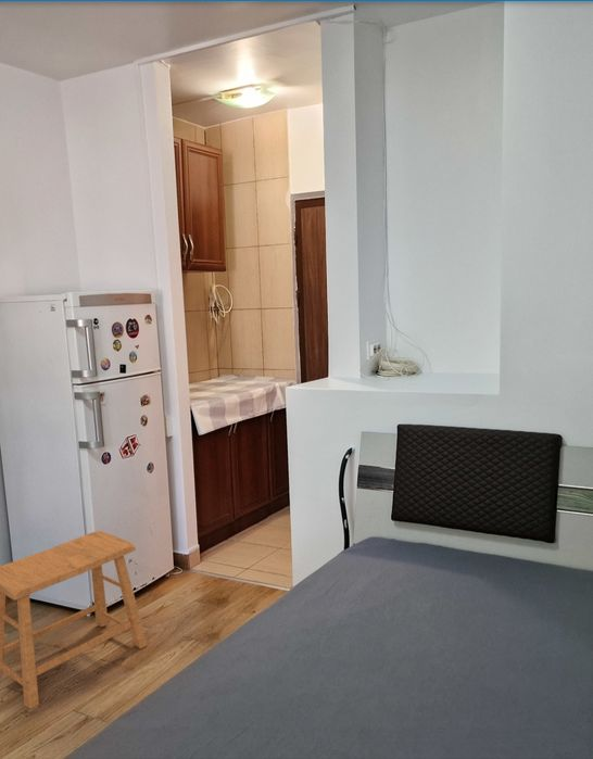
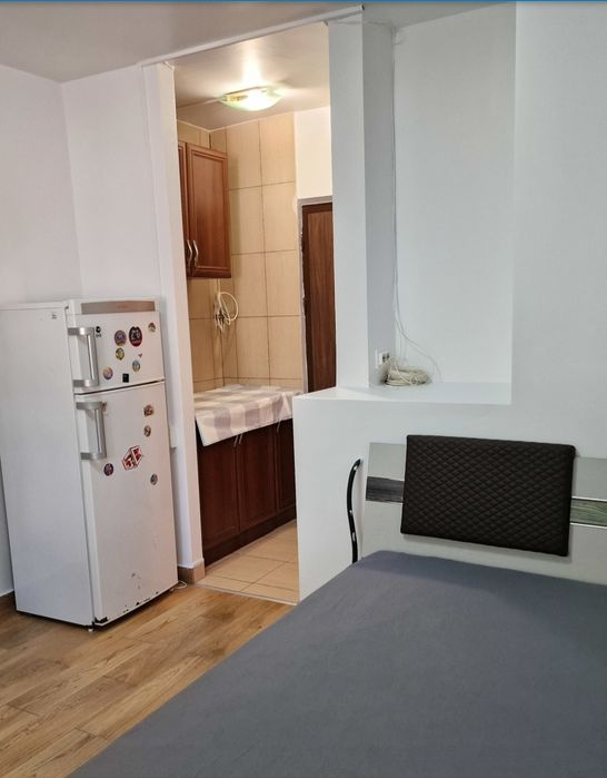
- stool (70, 616)
